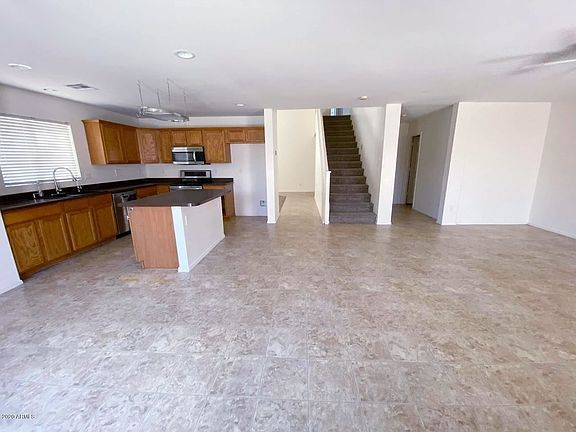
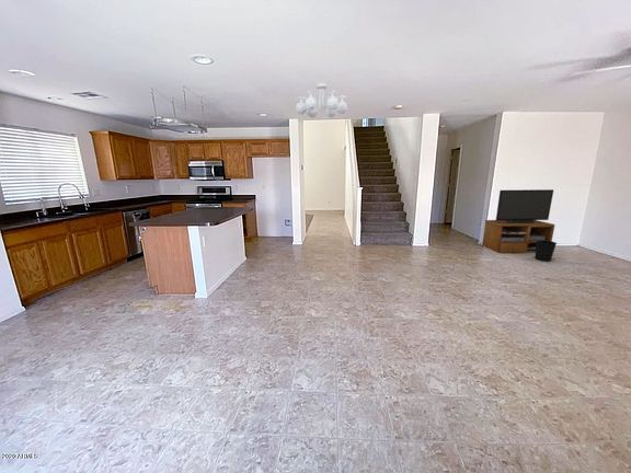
+ tv stand (519, 220)
+ wastebasket (544, 251)
+ ceiling light fixture (322, 99)
